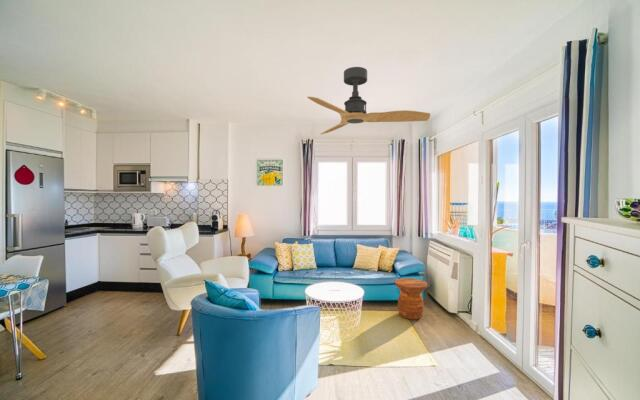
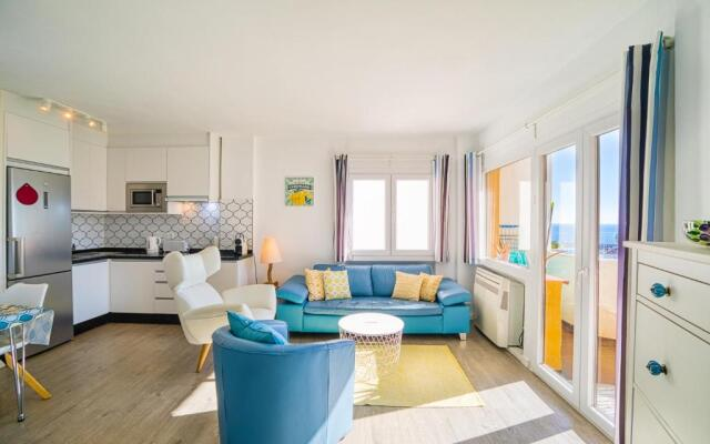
- side table (410, 298)
- ceiling fan (365, 101)
